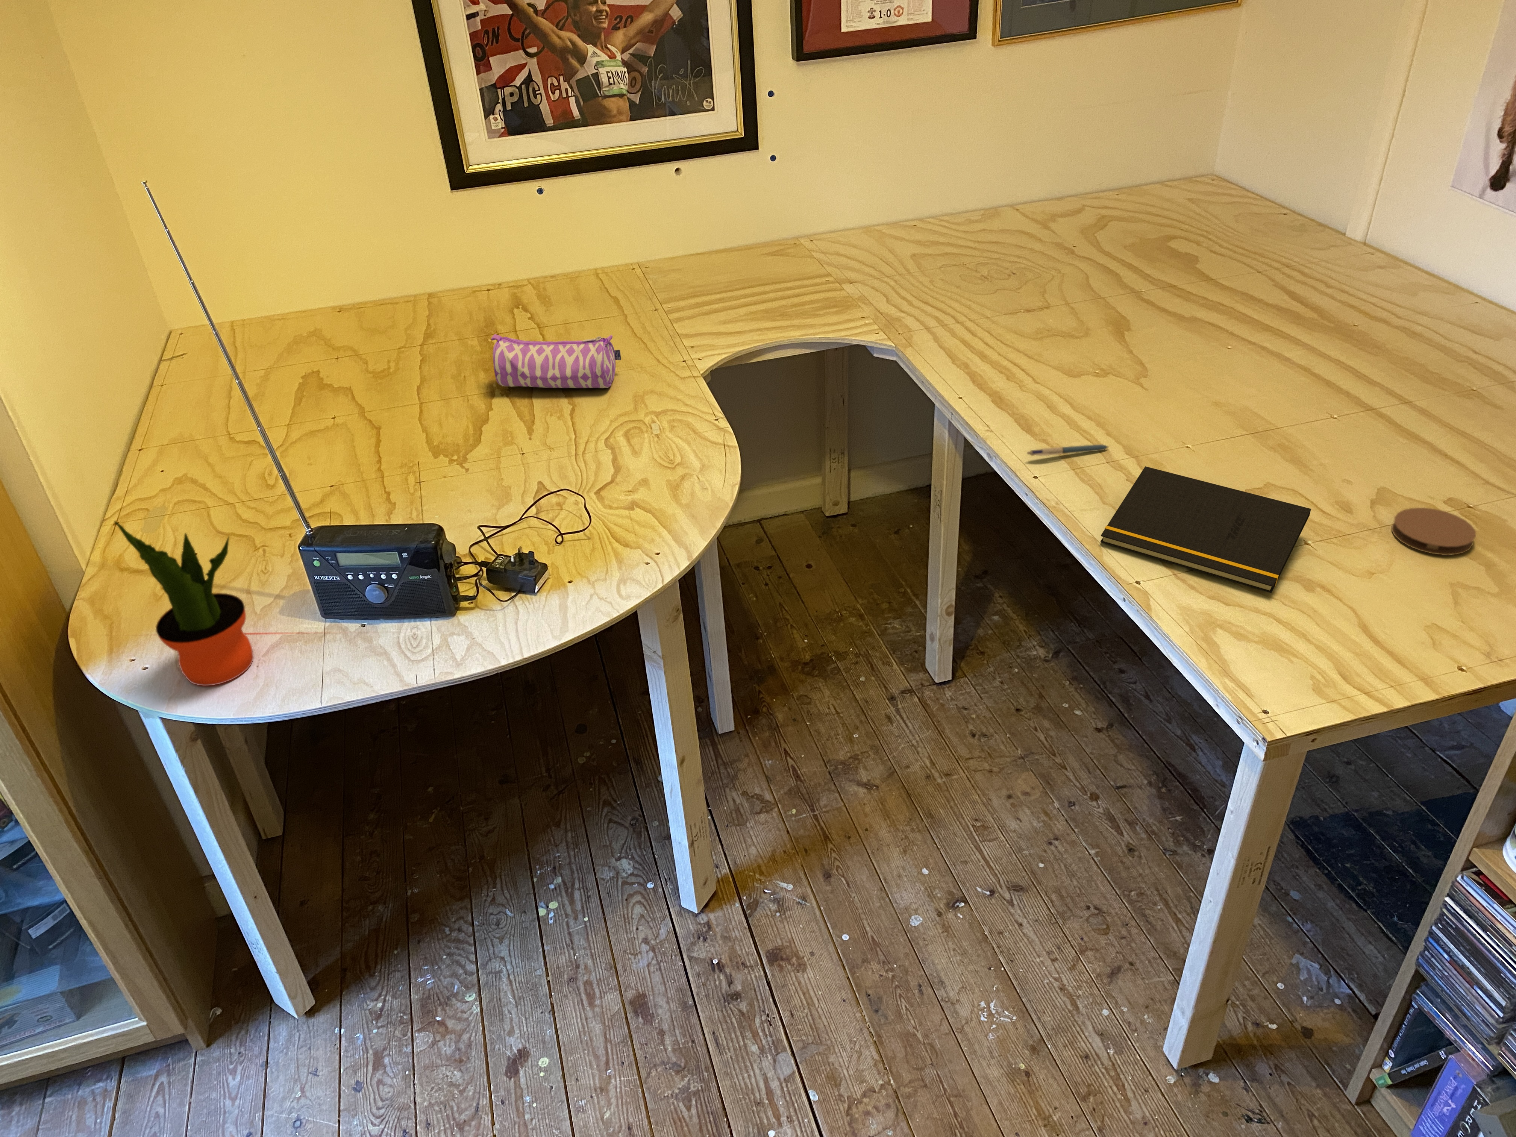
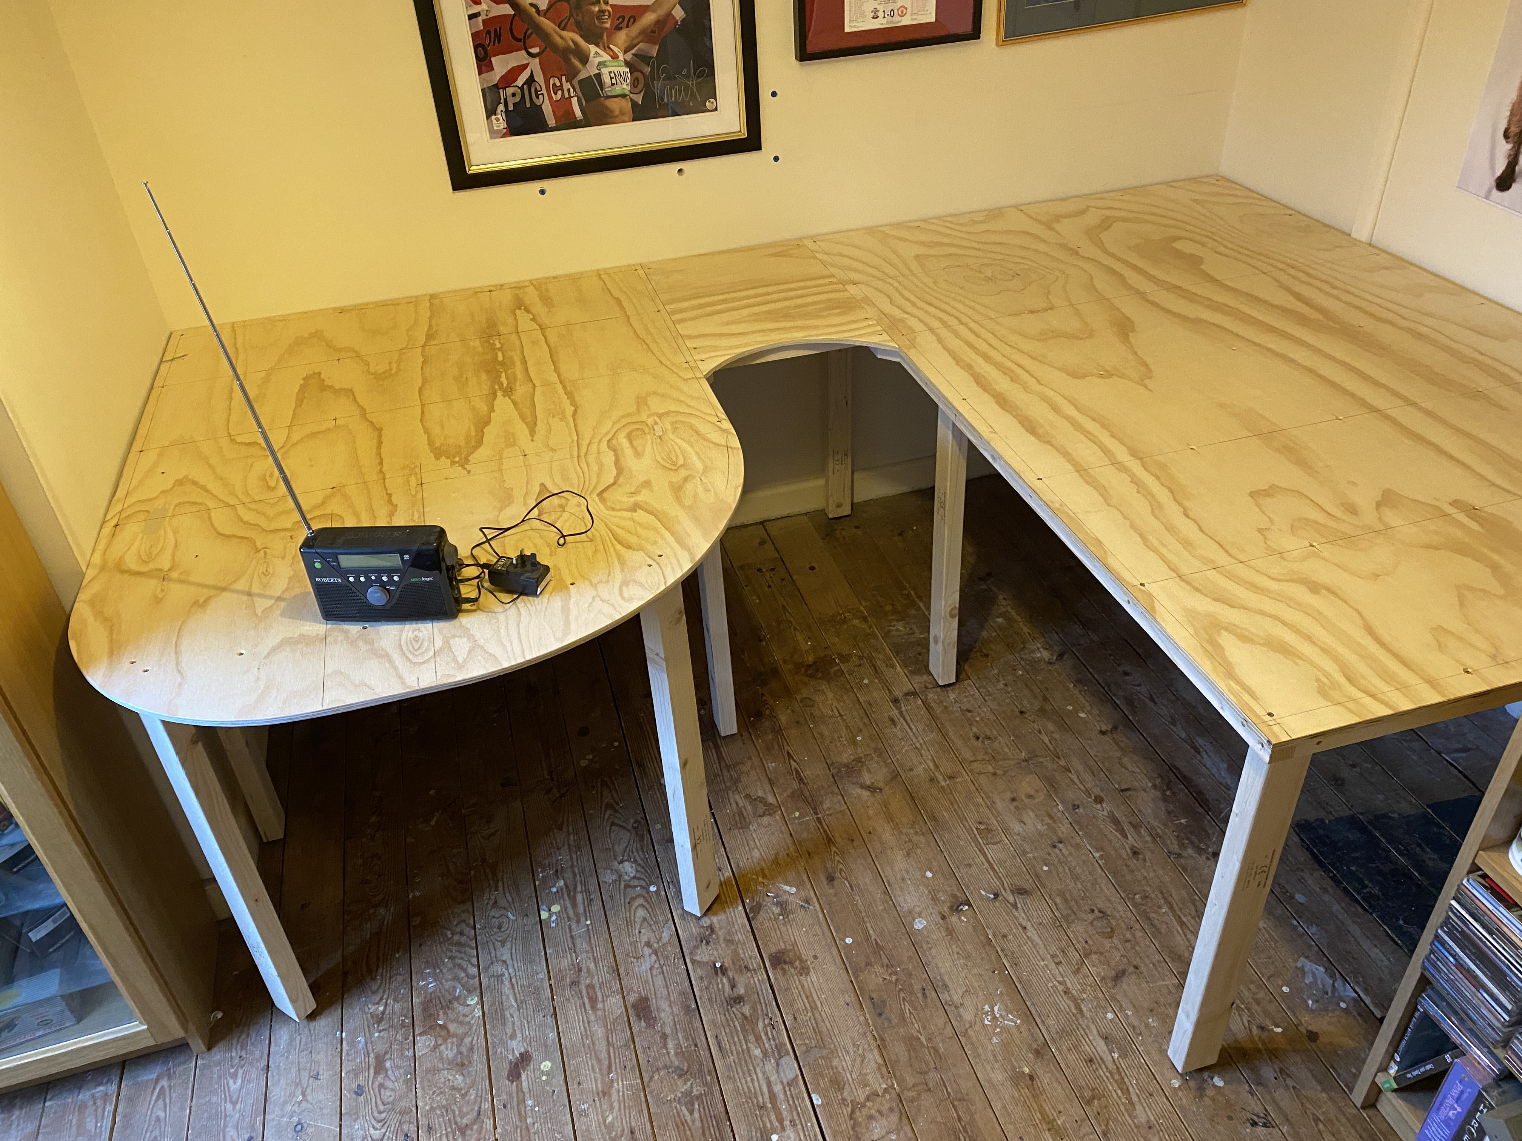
- pencil case (556, 362)
- notepad (1204, 526)
- potted plant (190, 595)
- coaster (1432, 530)
- pen (1068, 450)
